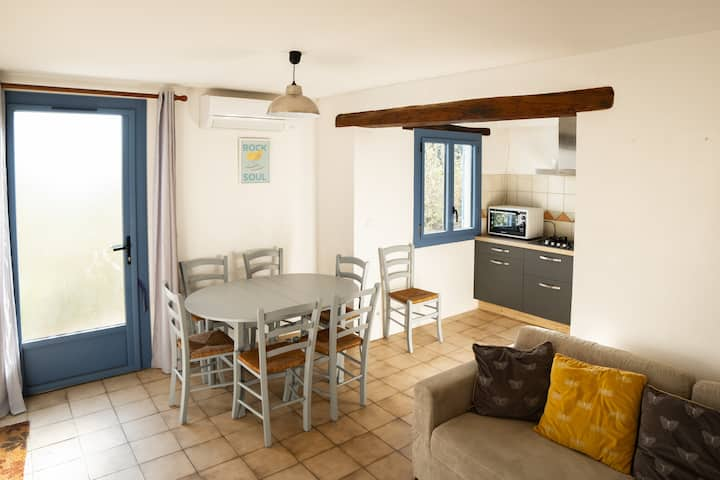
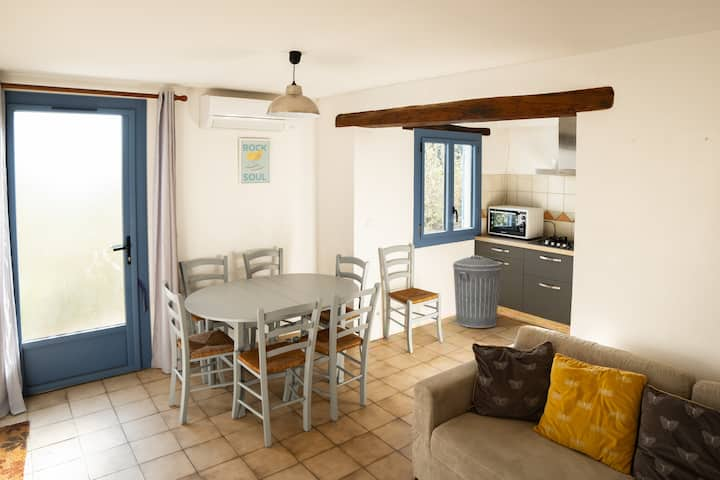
+ trash can (476, 289)
